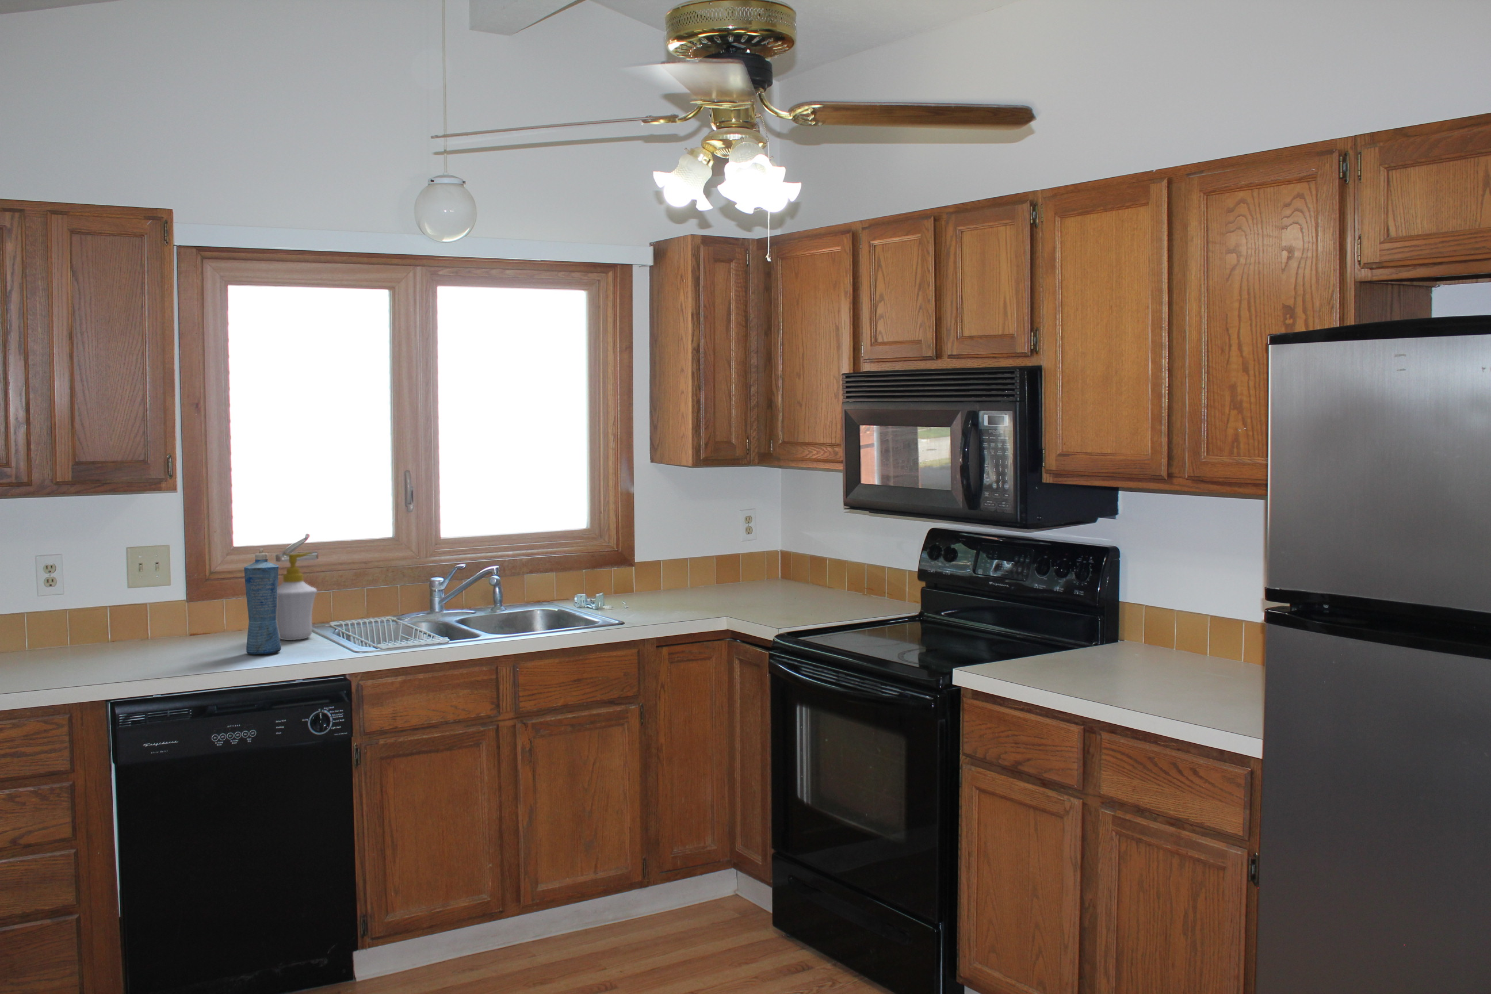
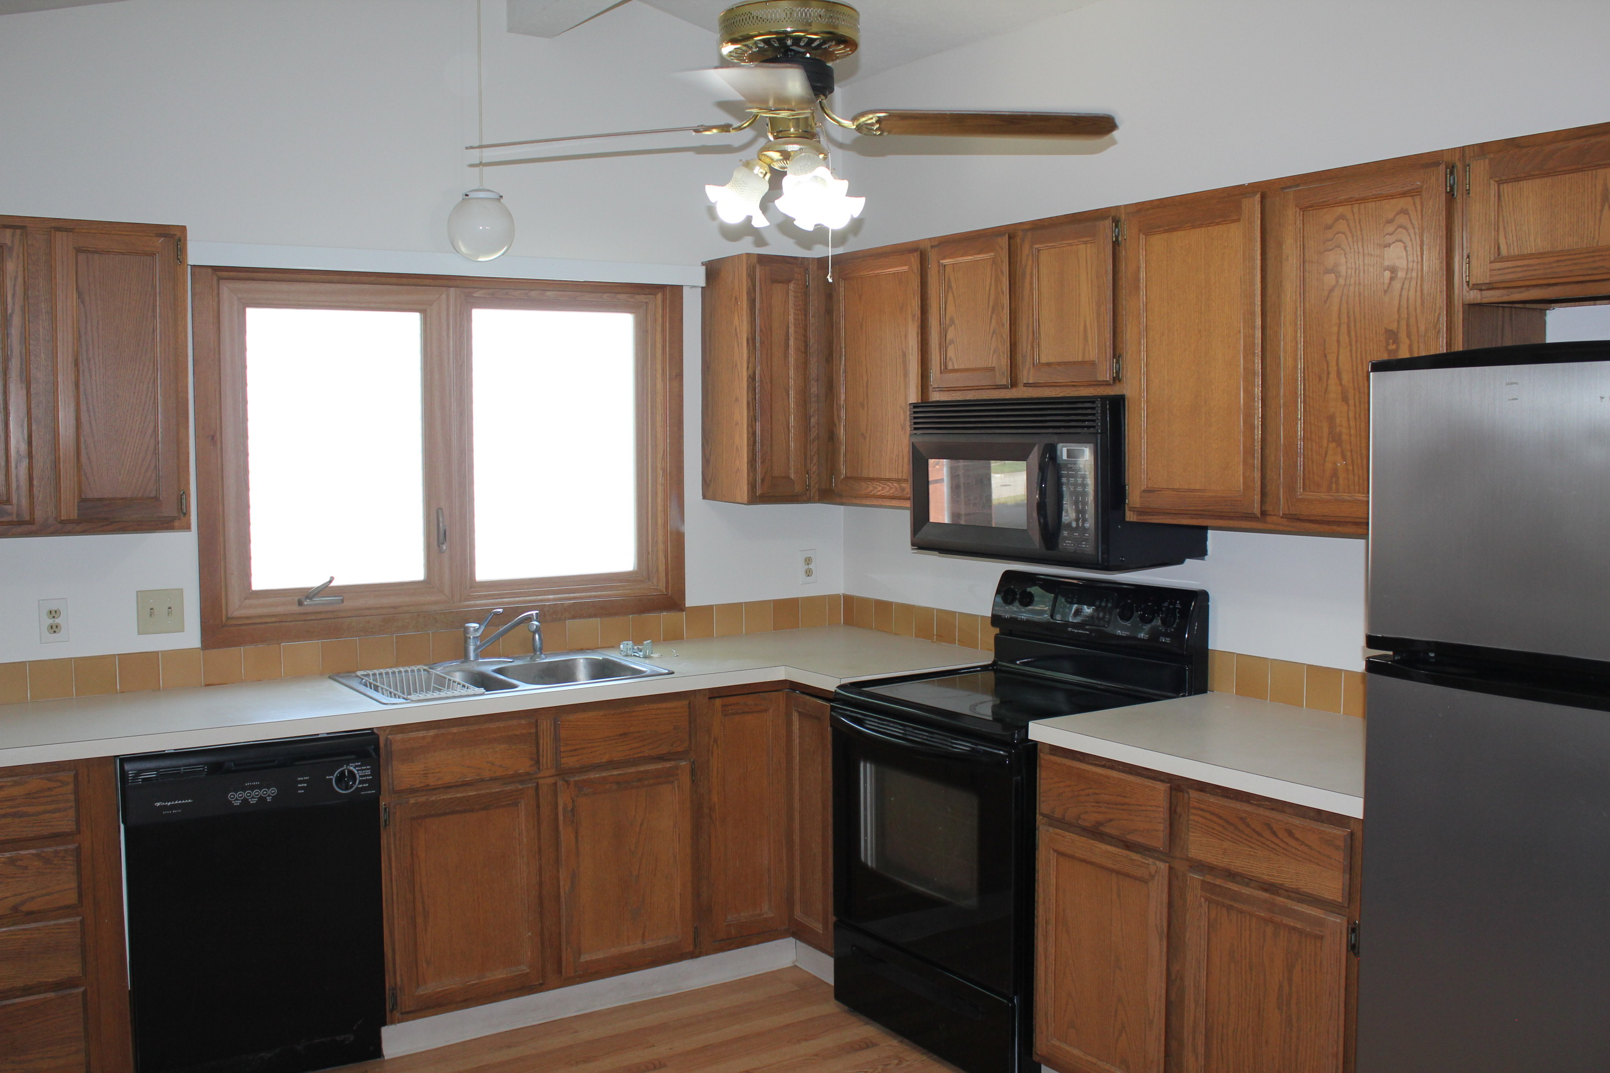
- squeeze bottle (262, 600)
- soap bottle (293, 596)
